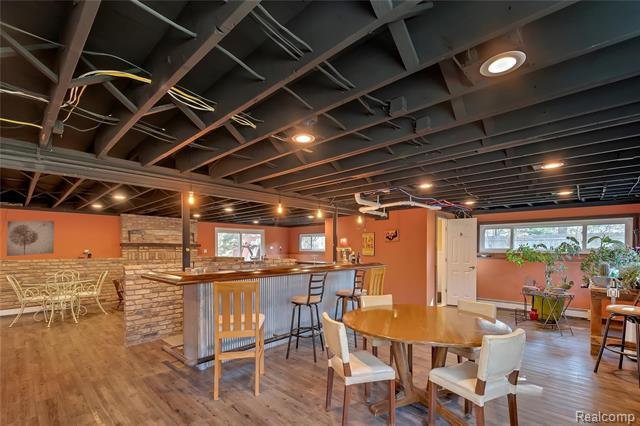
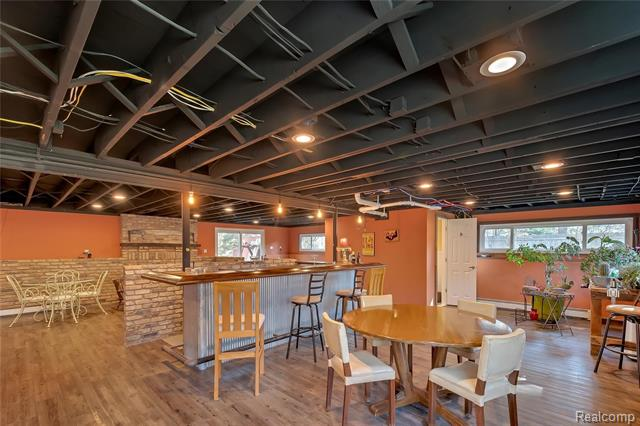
- wall art (31, 237)
